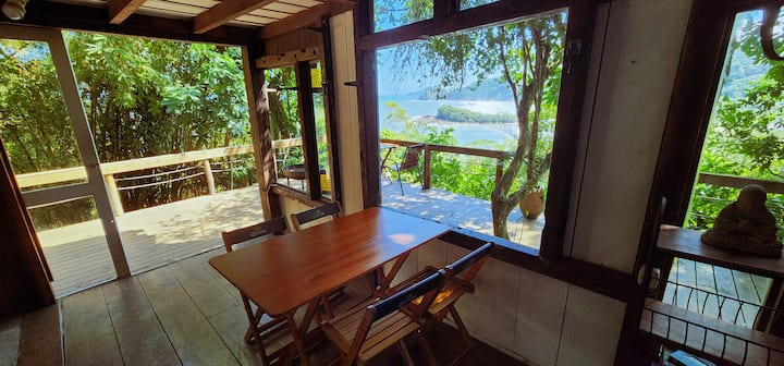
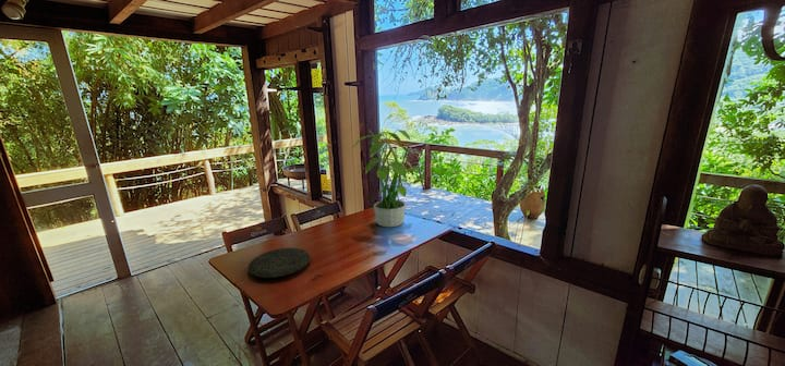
+ potted plant (383, 178)
+ plate (280, 263)
